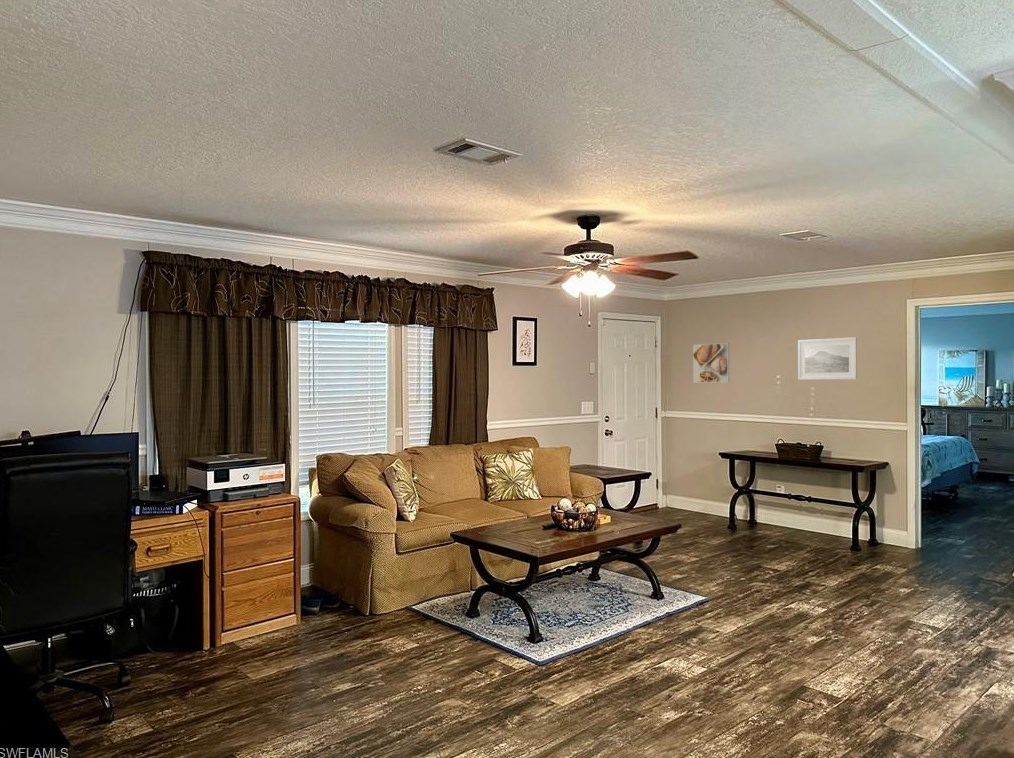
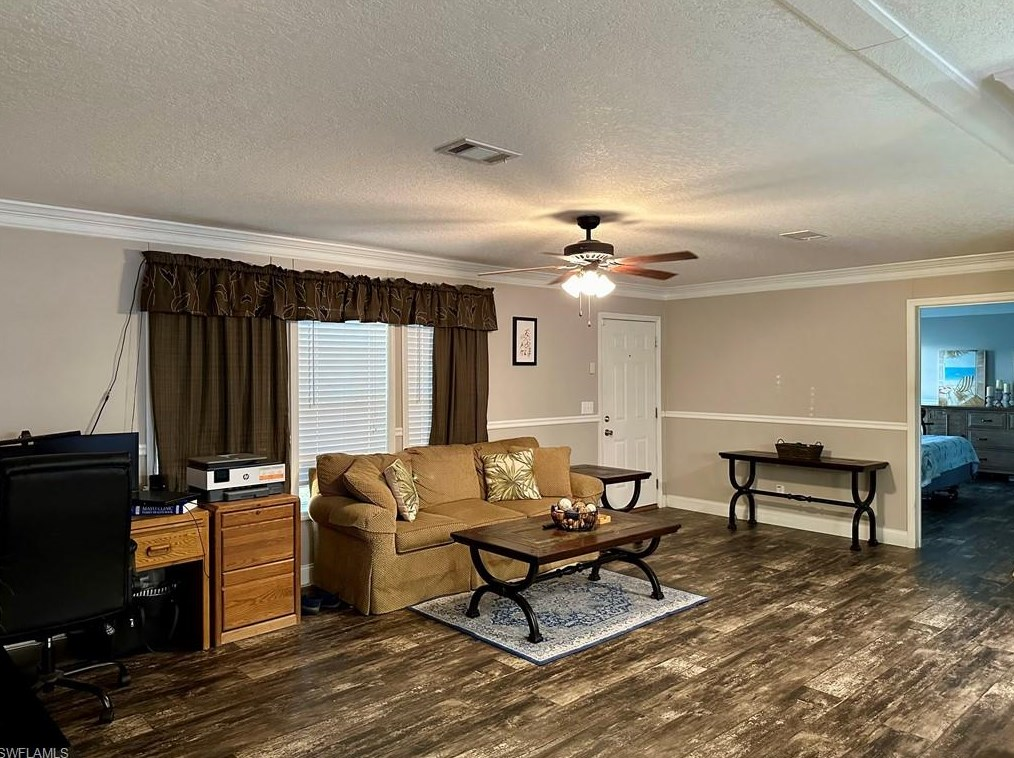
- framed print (710, 363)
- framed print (826, 359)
